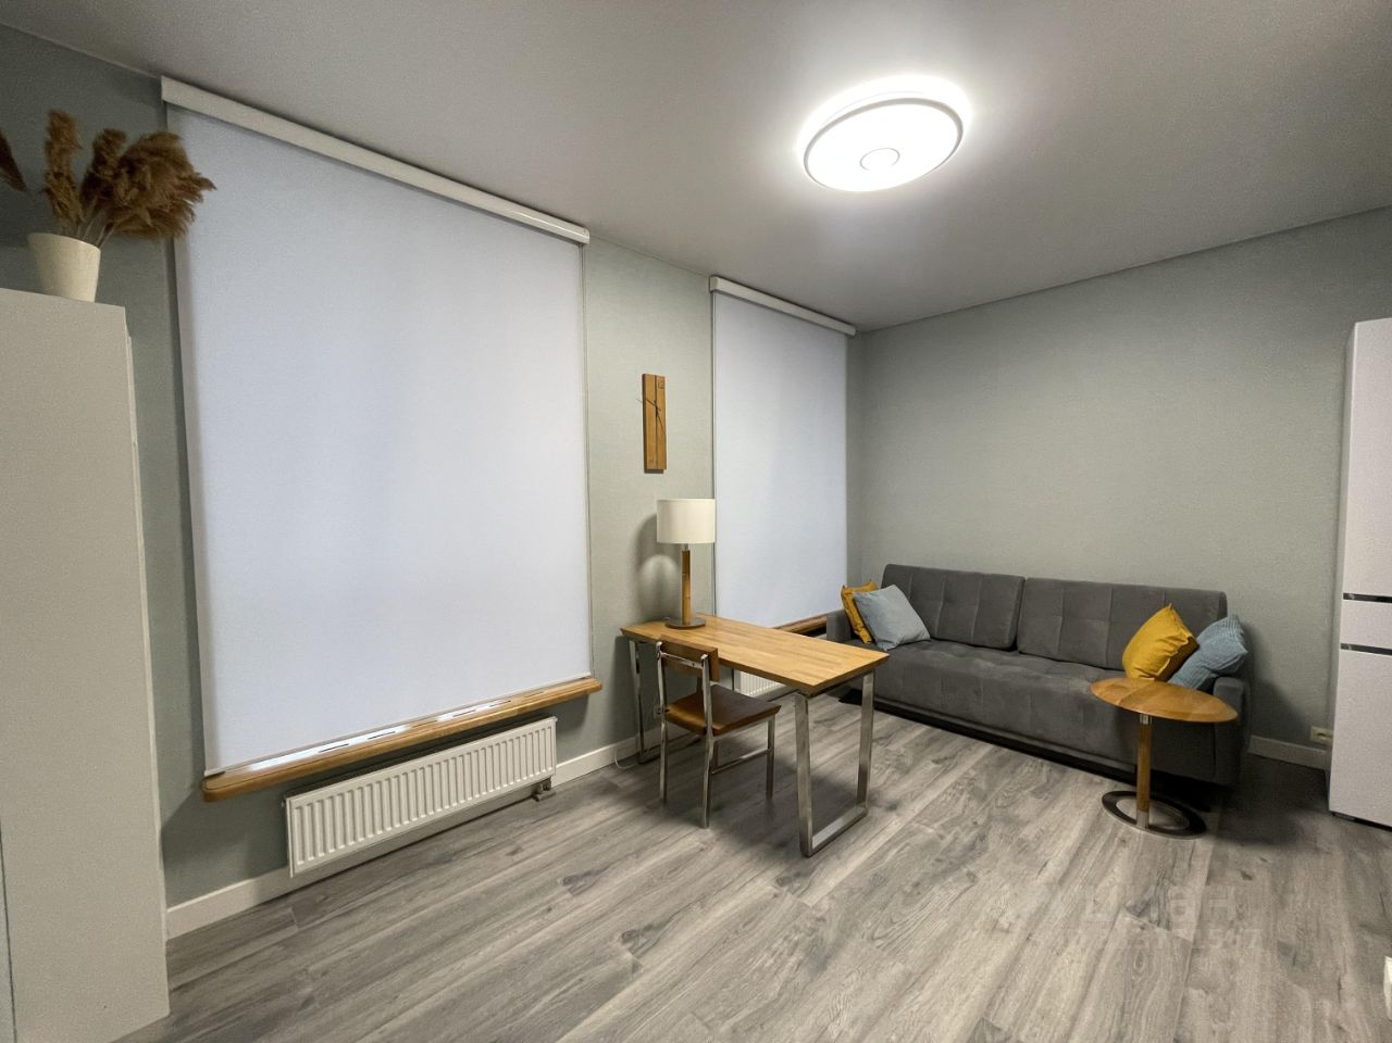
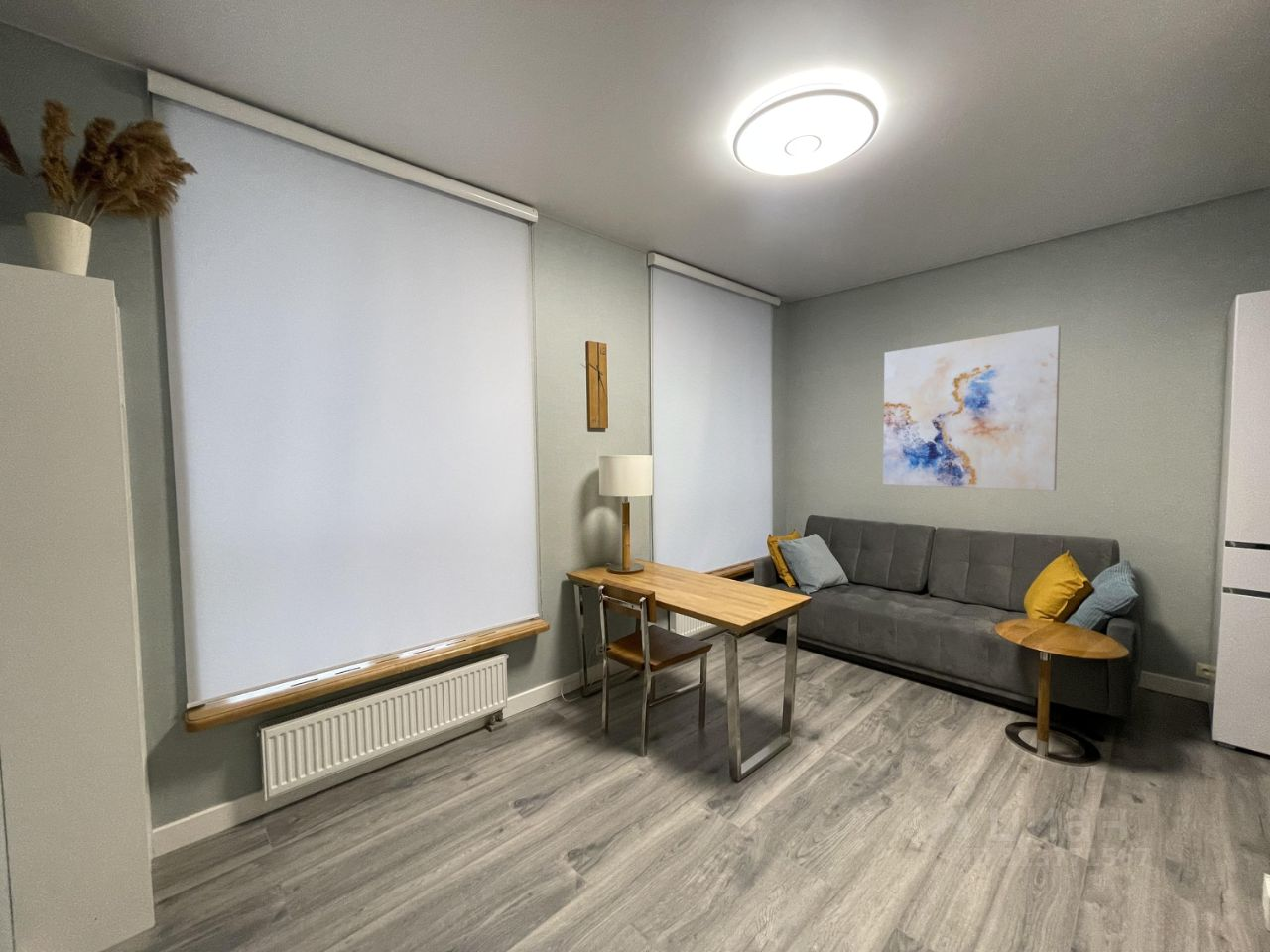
+ wall art (961, 415)
